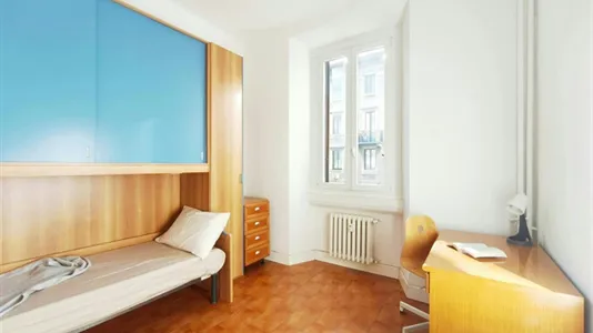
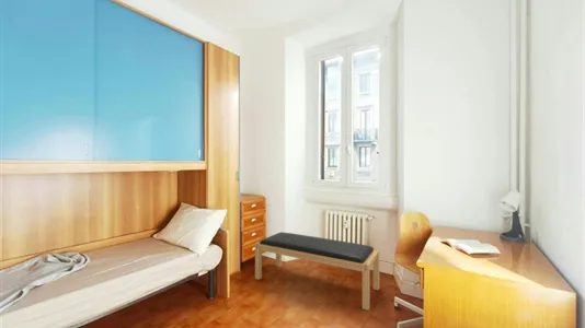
+ bench (316, 261)
